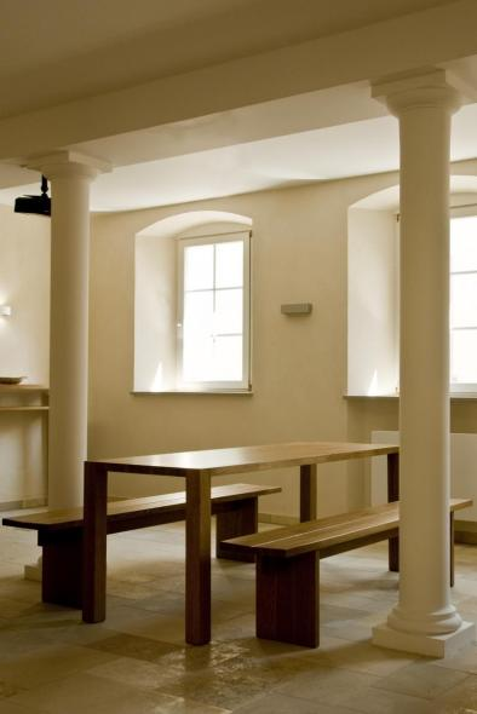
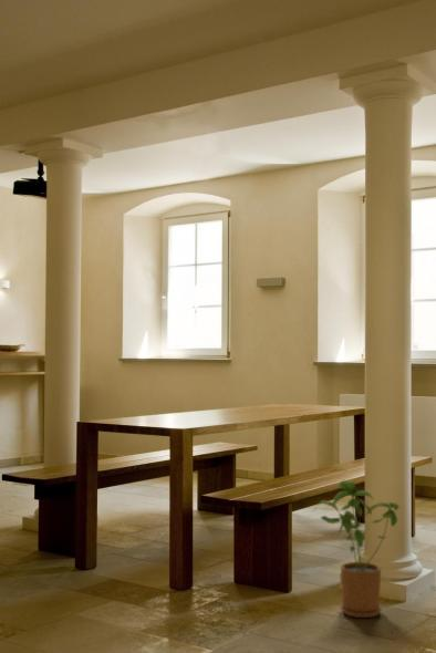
+ house plant (353, 545)
